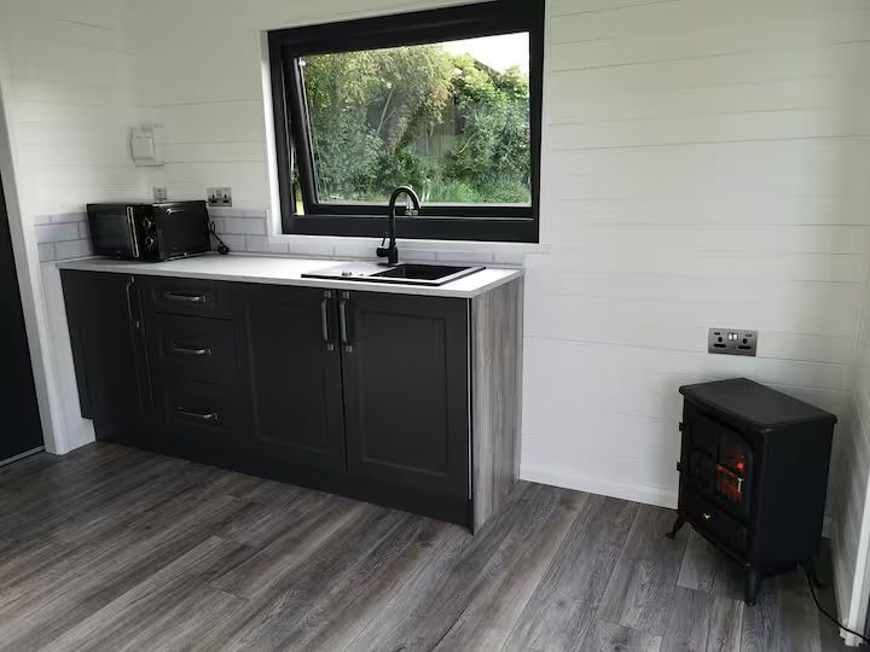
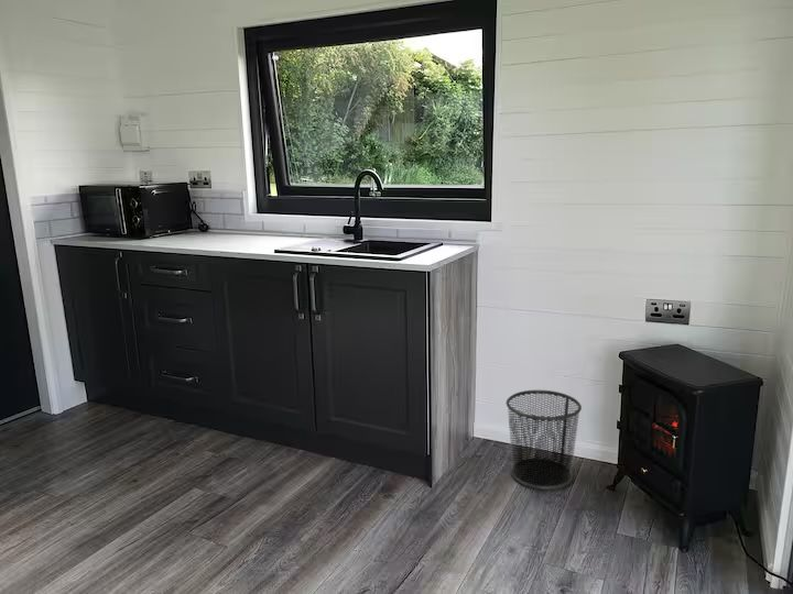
+ waste bin (542, 439)
